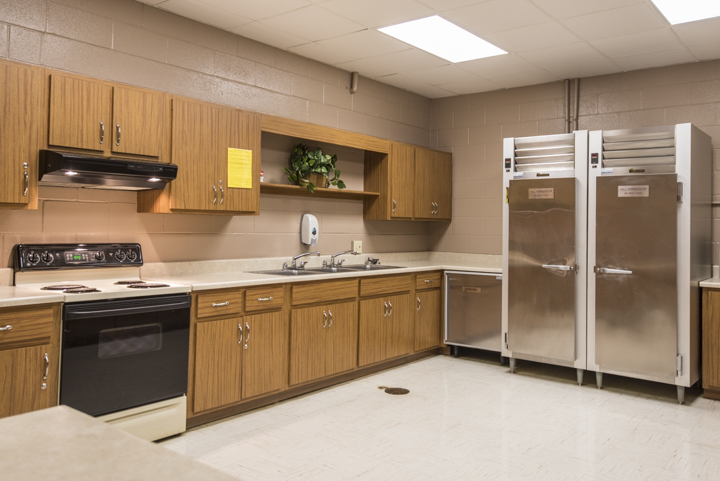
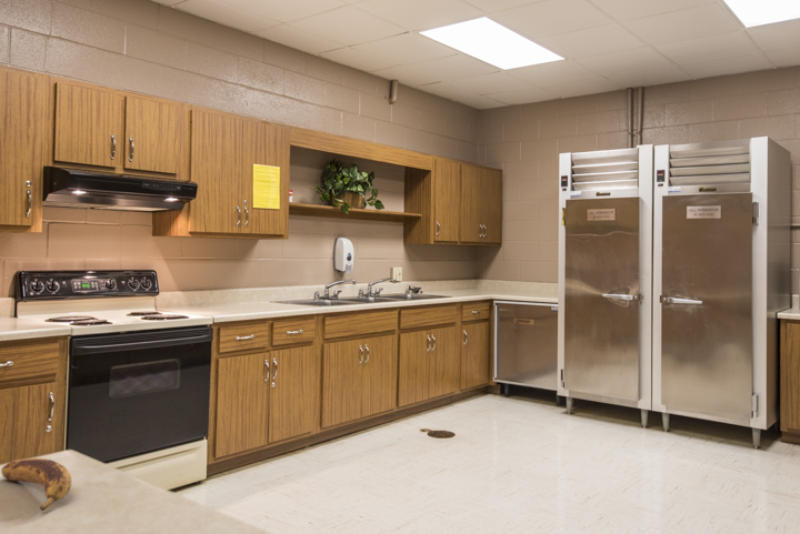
+ banana (36, 475)
